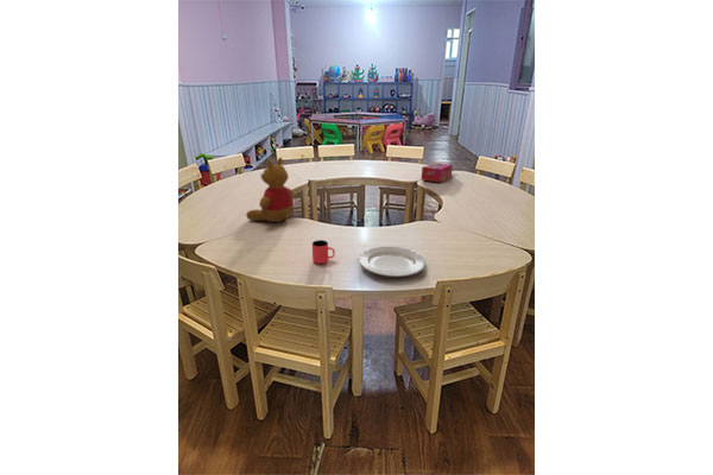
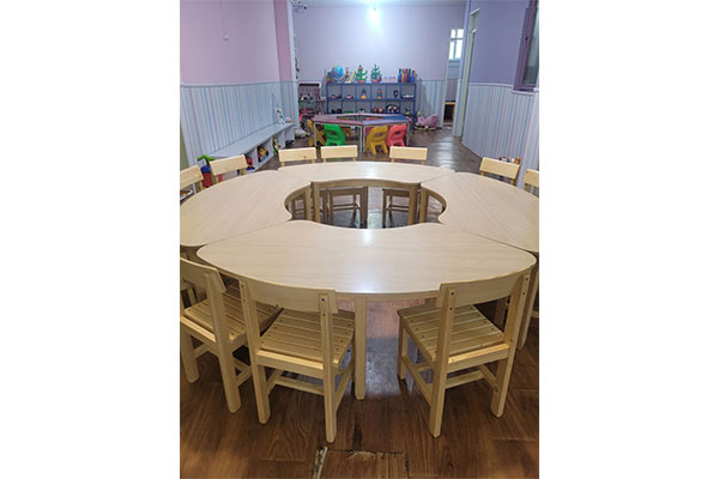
- chinaware (391, 261)
- cup (323, 252)
- tissue box (436, 171)
- teddy bear (269, 189)
